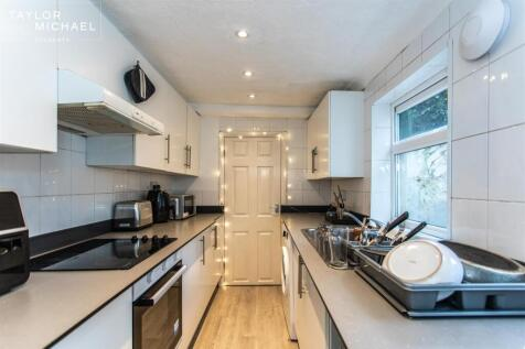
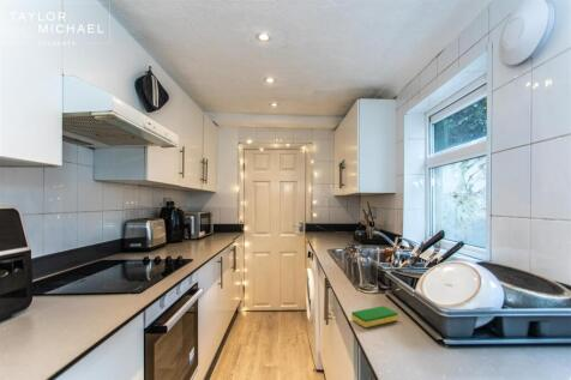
+ dish sponge (374, 315)
